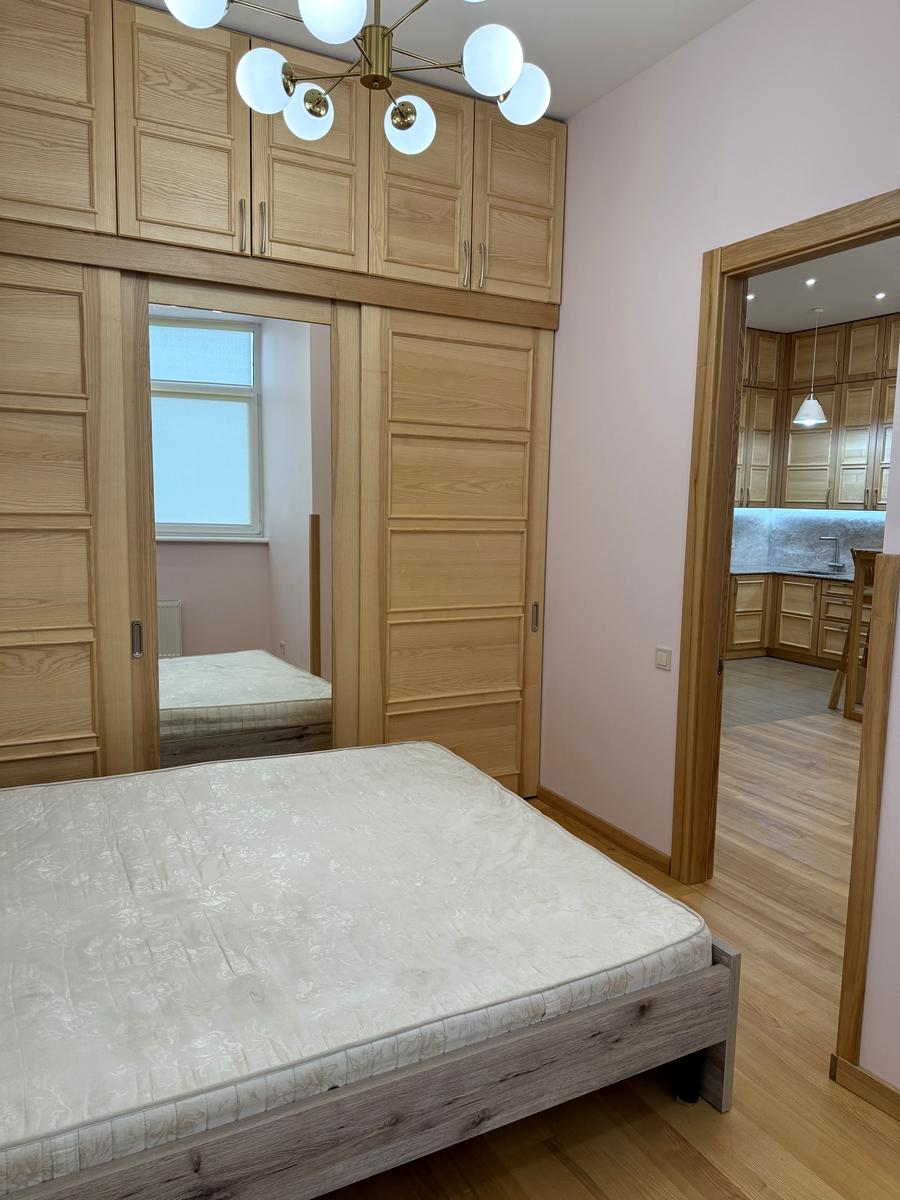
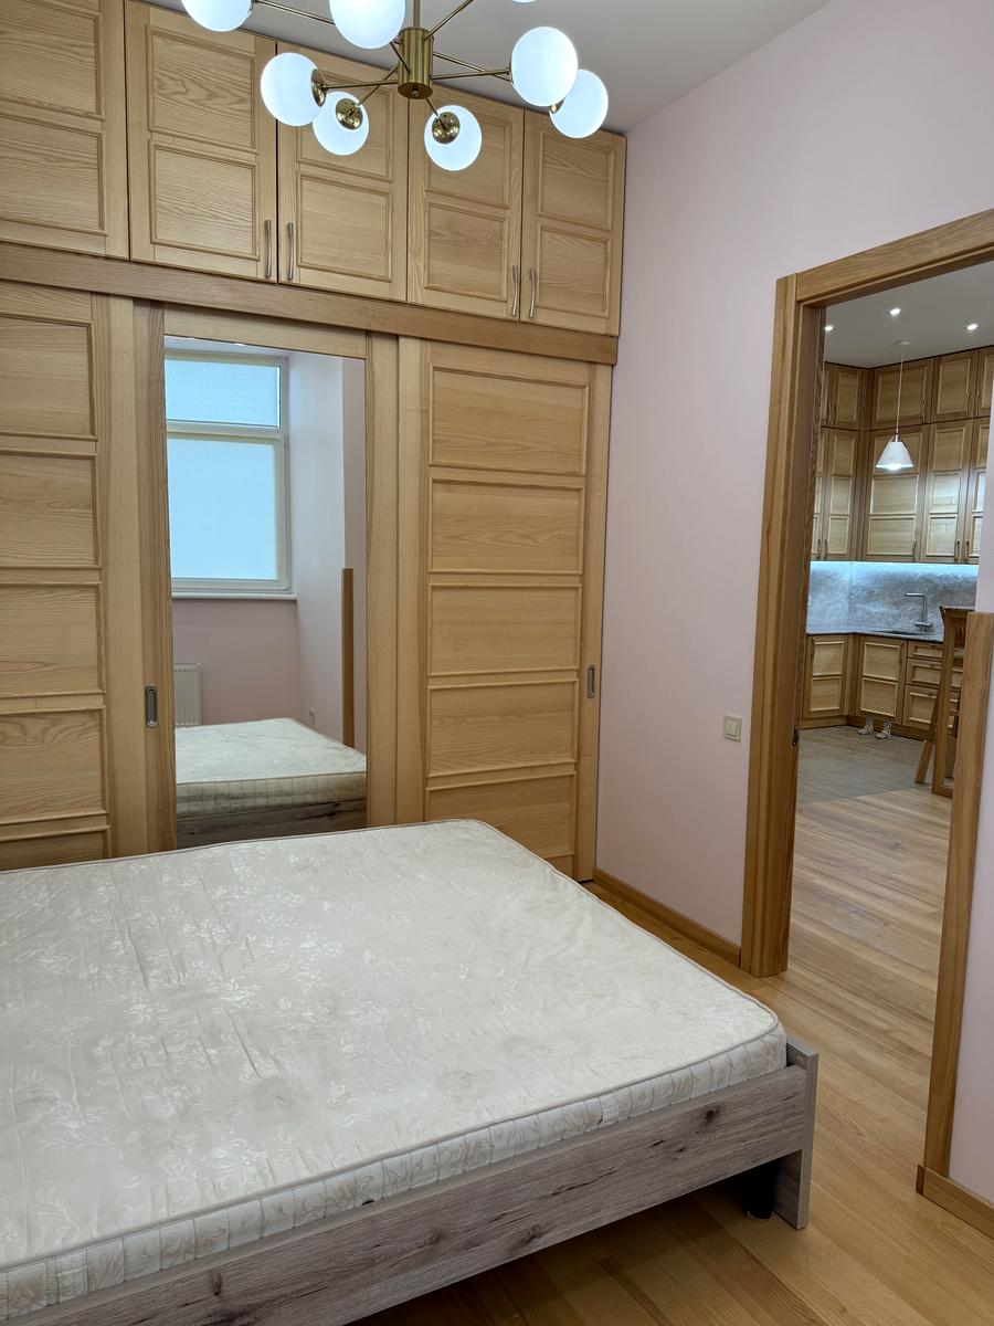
+ boots (871, 727)
